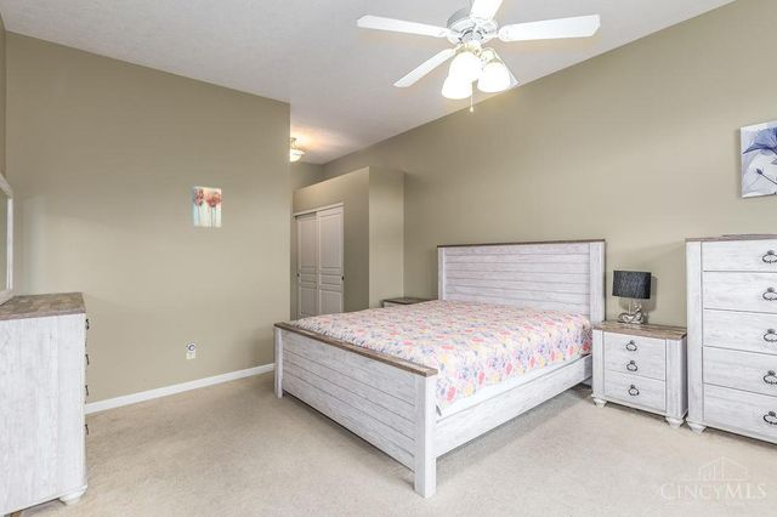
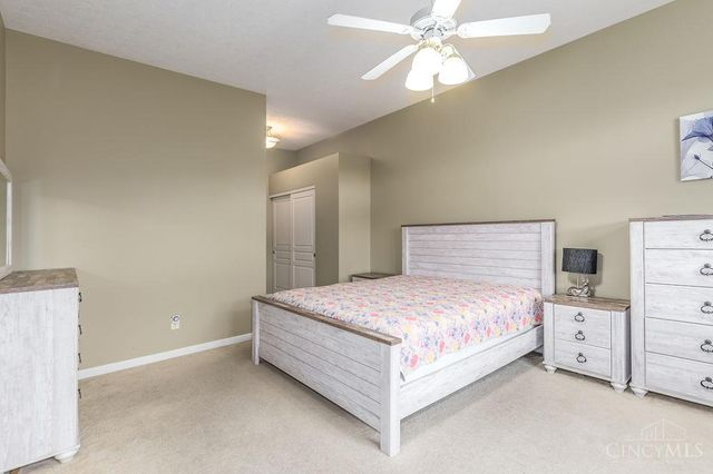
- wall art (206, 206)
